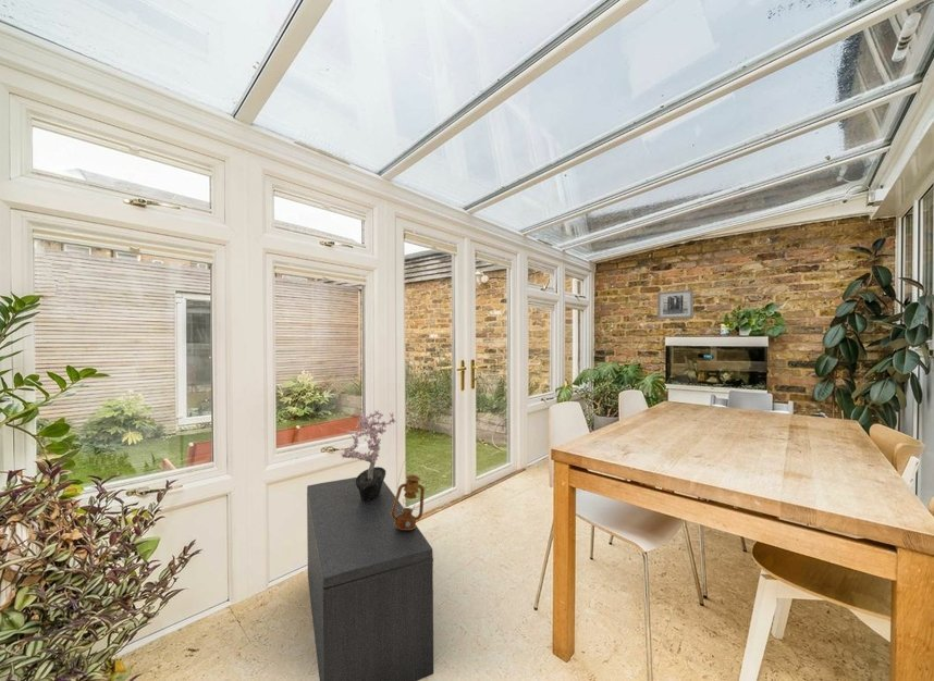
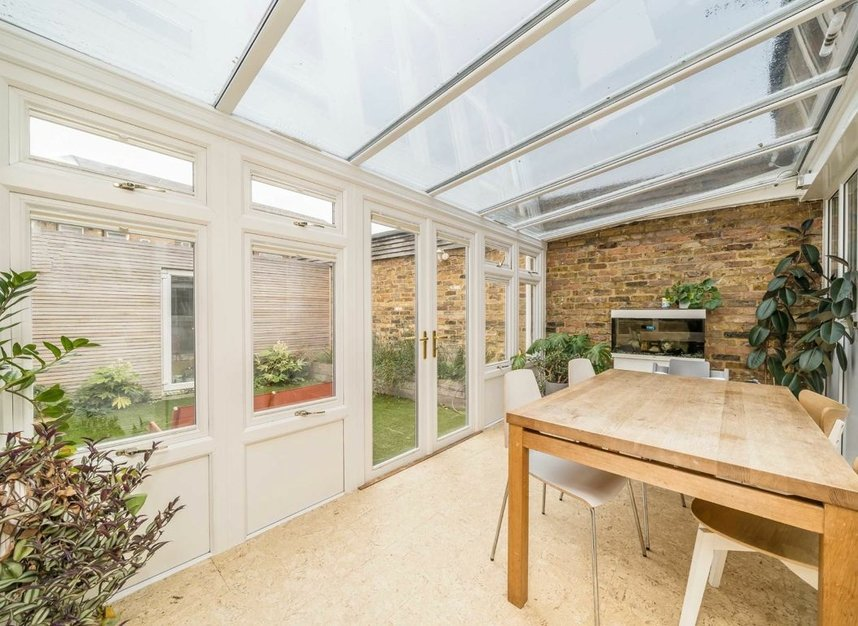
- bench (359, 562)
- lantern (405, 493)
- potted plant (368, 447)
- wall art (675, 305)
